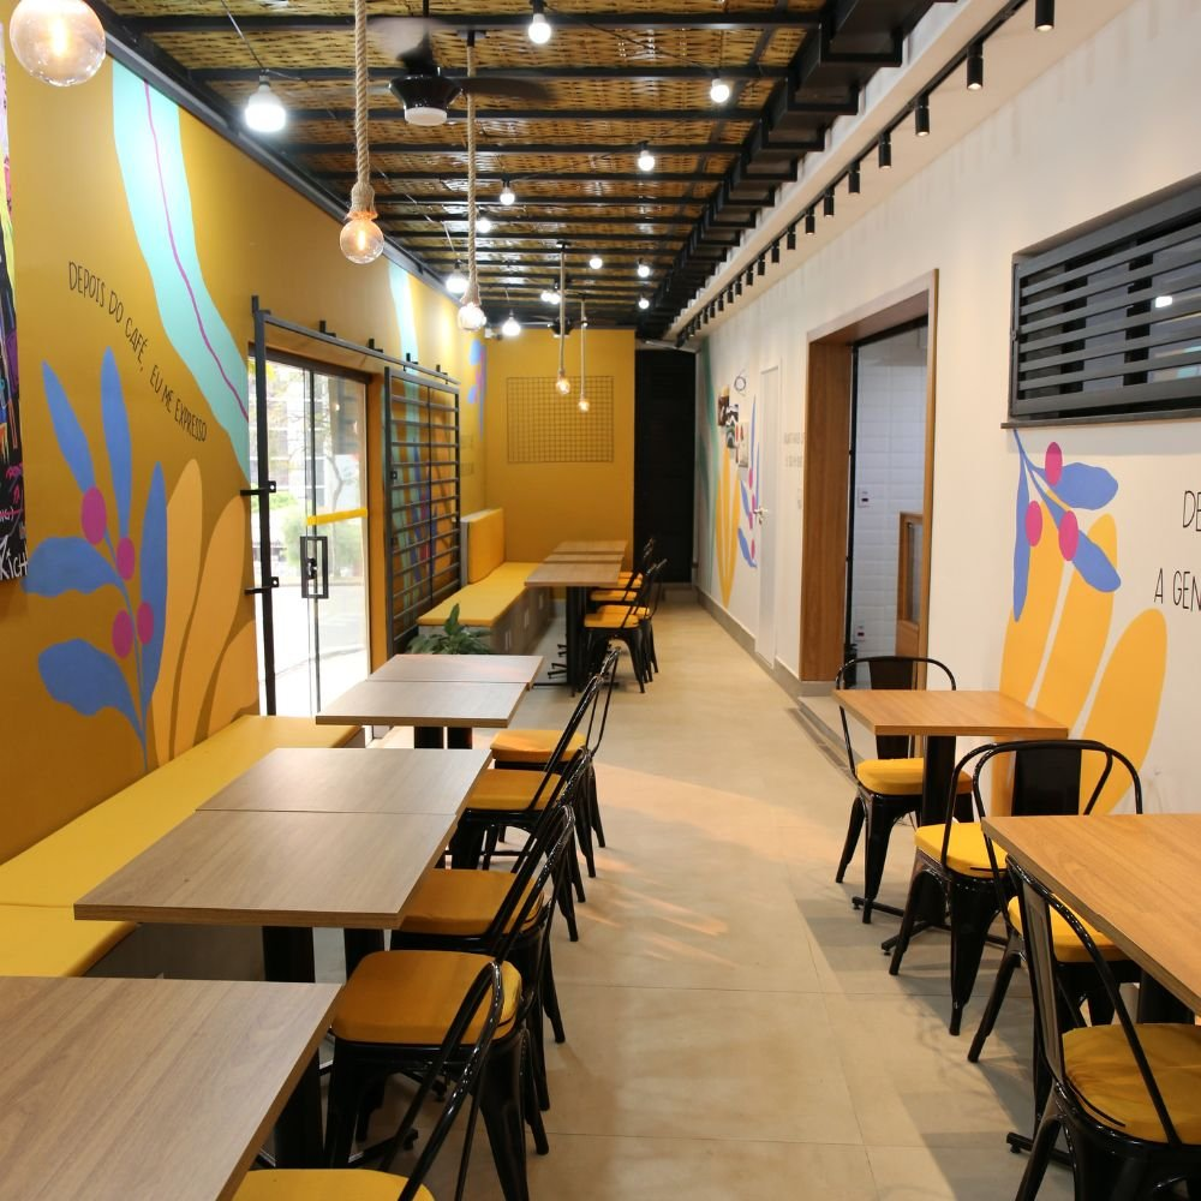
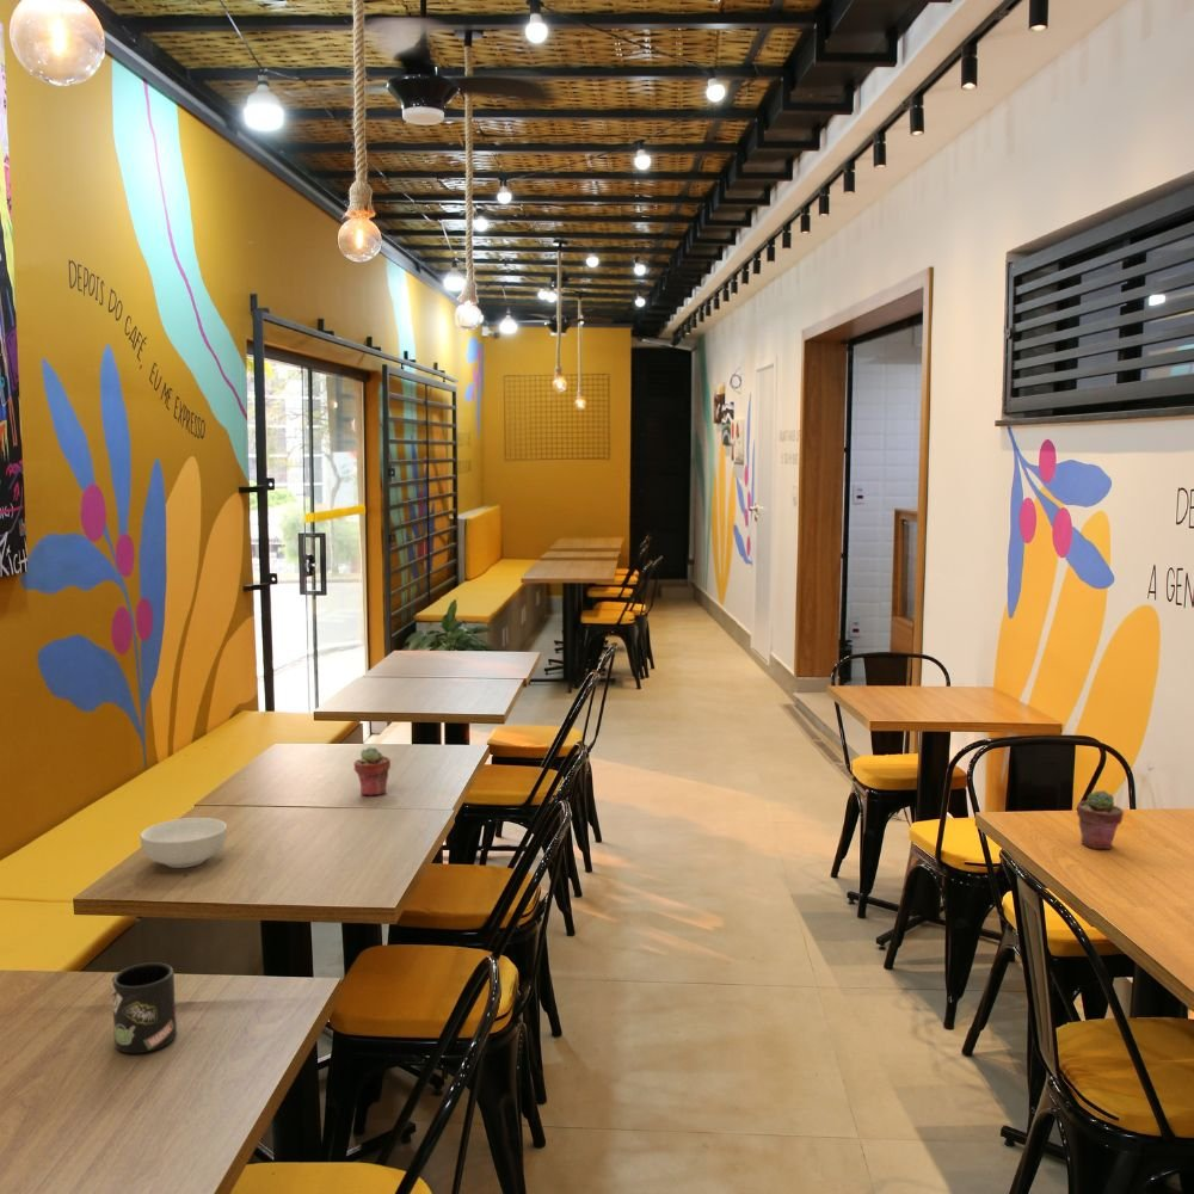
+ mug (141, 1002)
+ potted succulent (371, 769)
+ potted succulent (1098, 818)
+ cereal bowl (184, 844)
